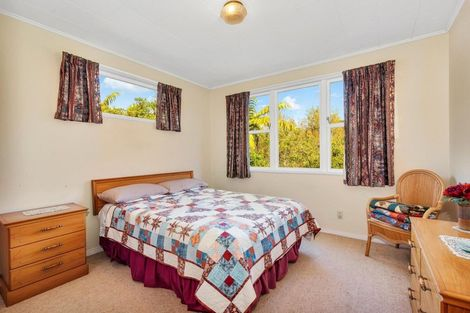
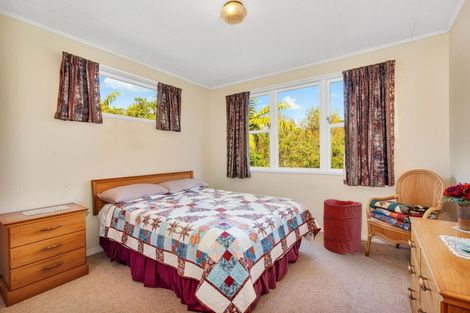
+ laundry hamper (342, 223)
